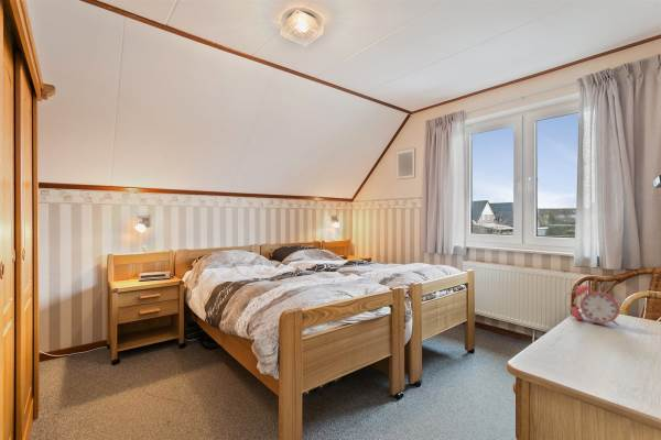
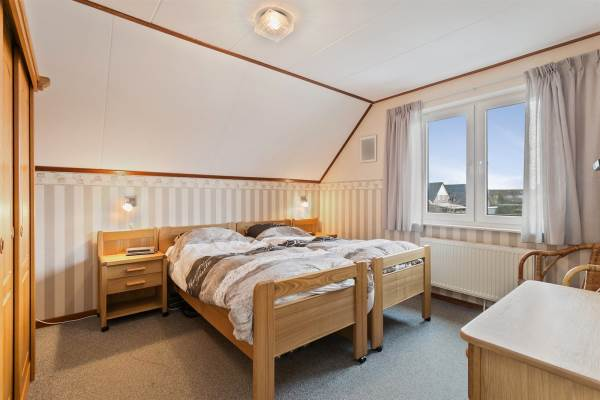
- alarm clock (594, 304)
